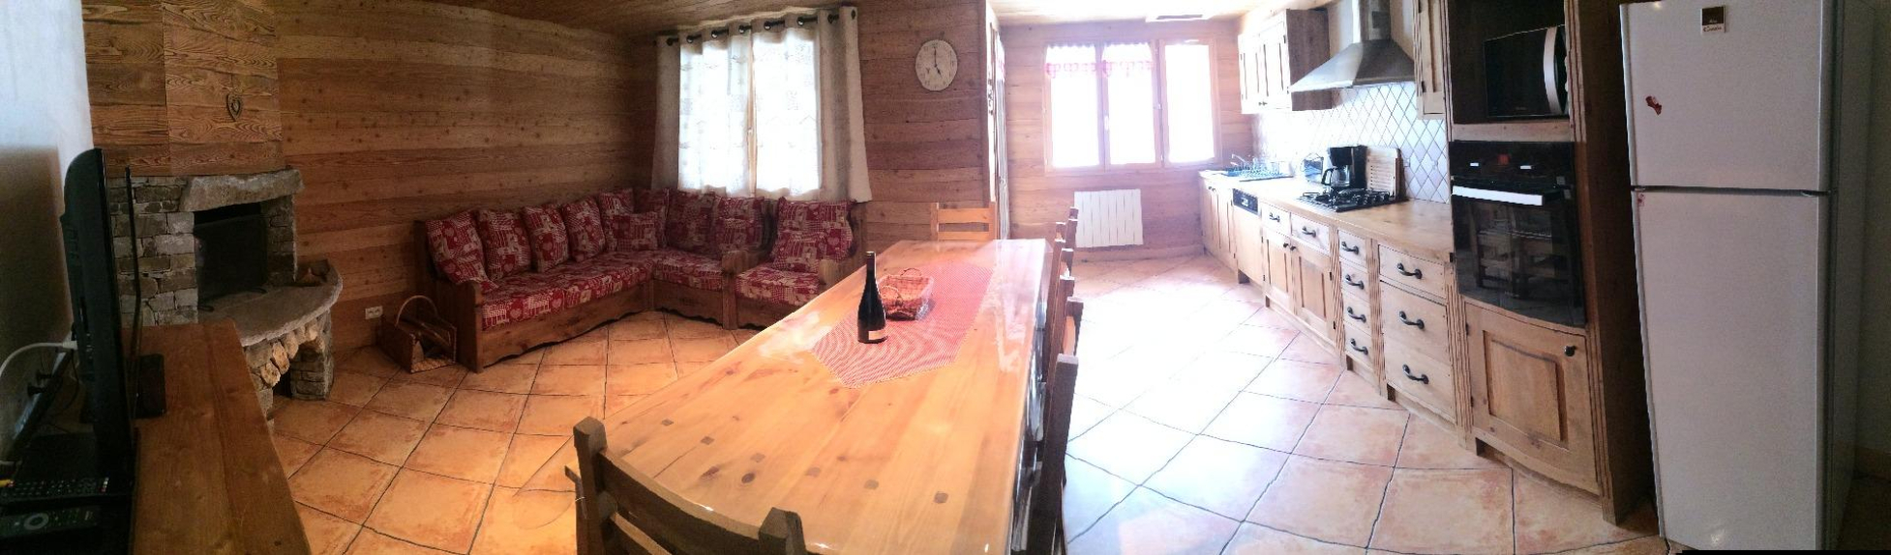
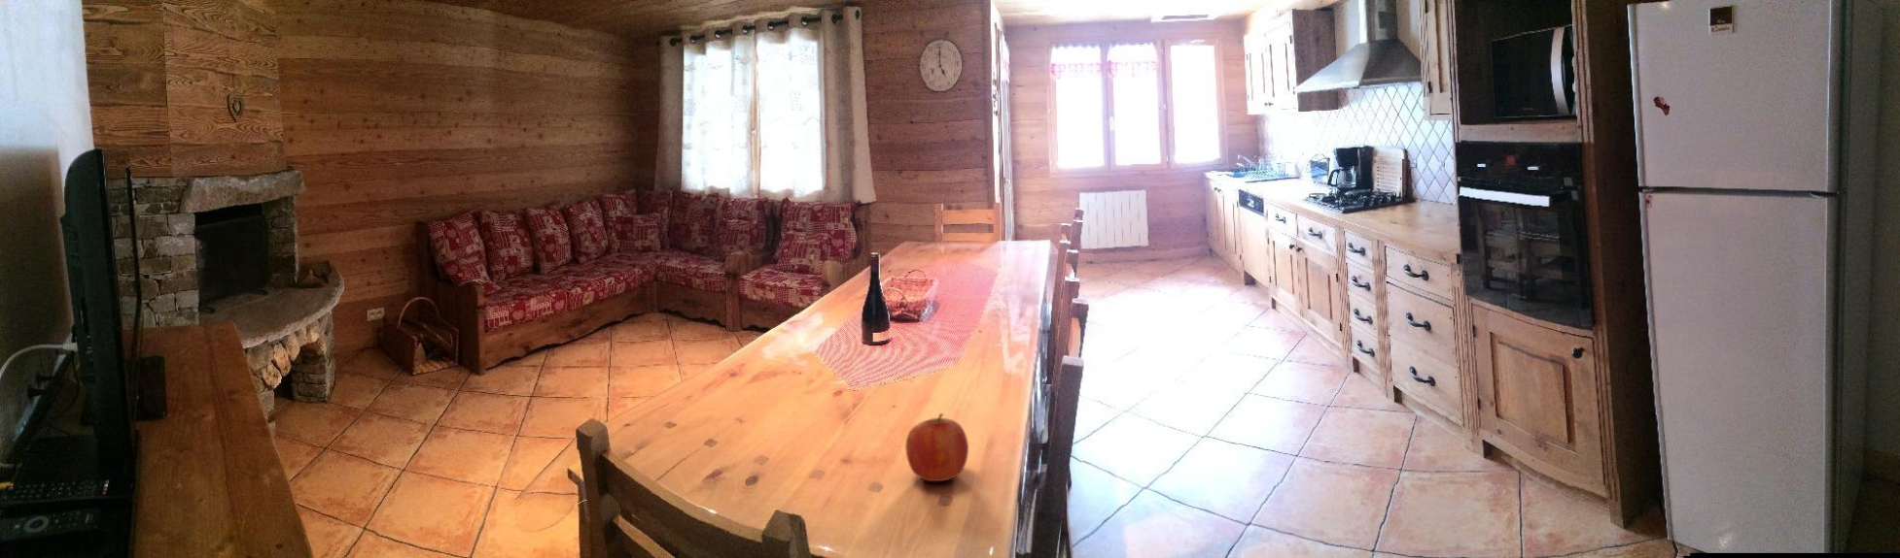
+ fruit (937, 444)
